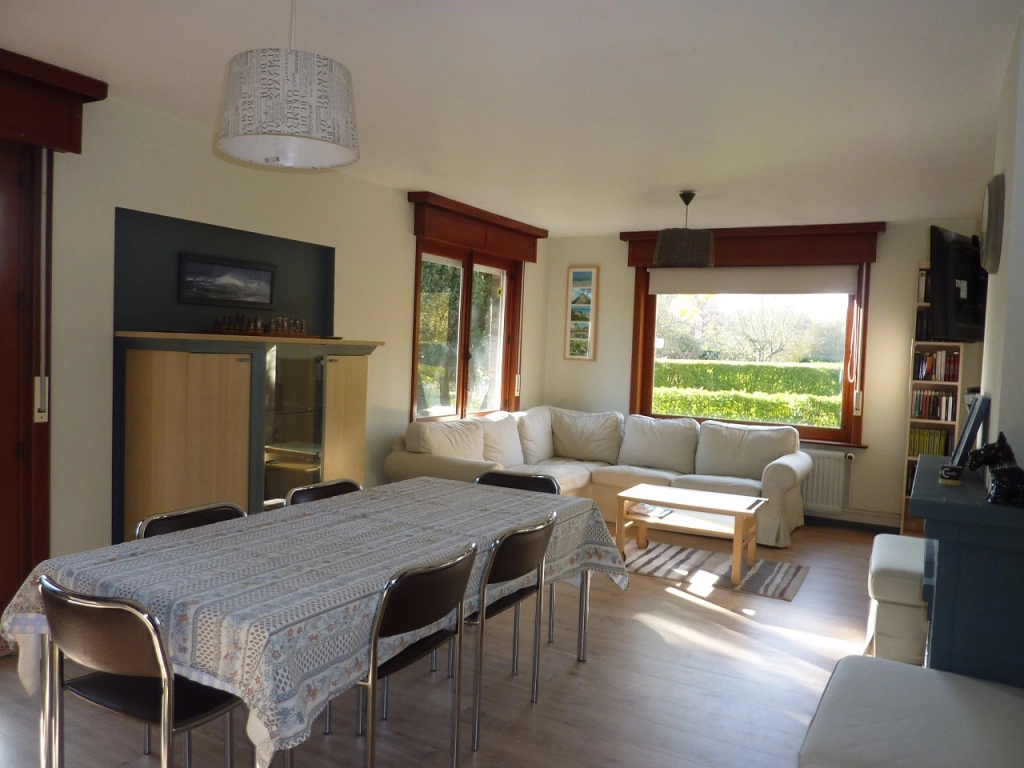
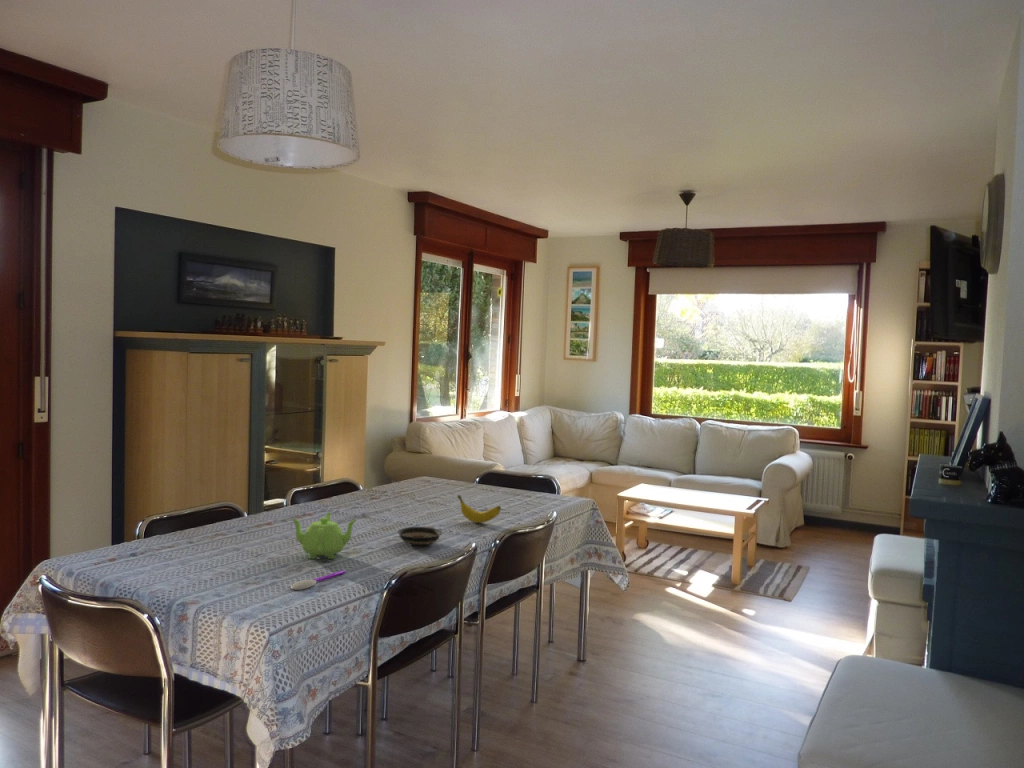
+ saucer (419, 537)
+ spoon (319, 578)
+ banana (478, 511)
+ teapot (324, 536)
